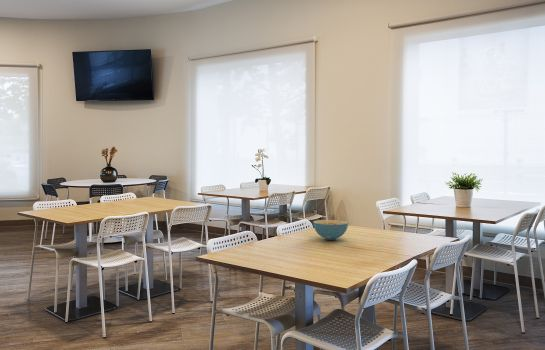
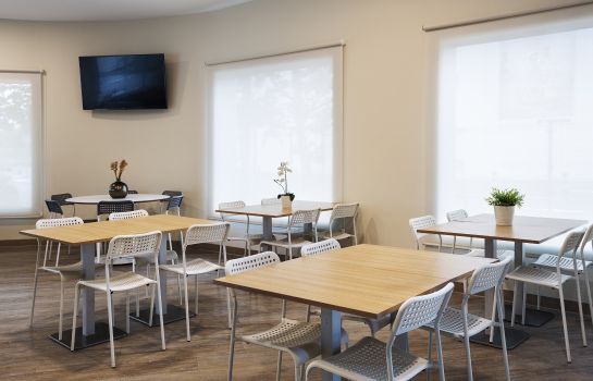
- cereal bowl (330, 230)
